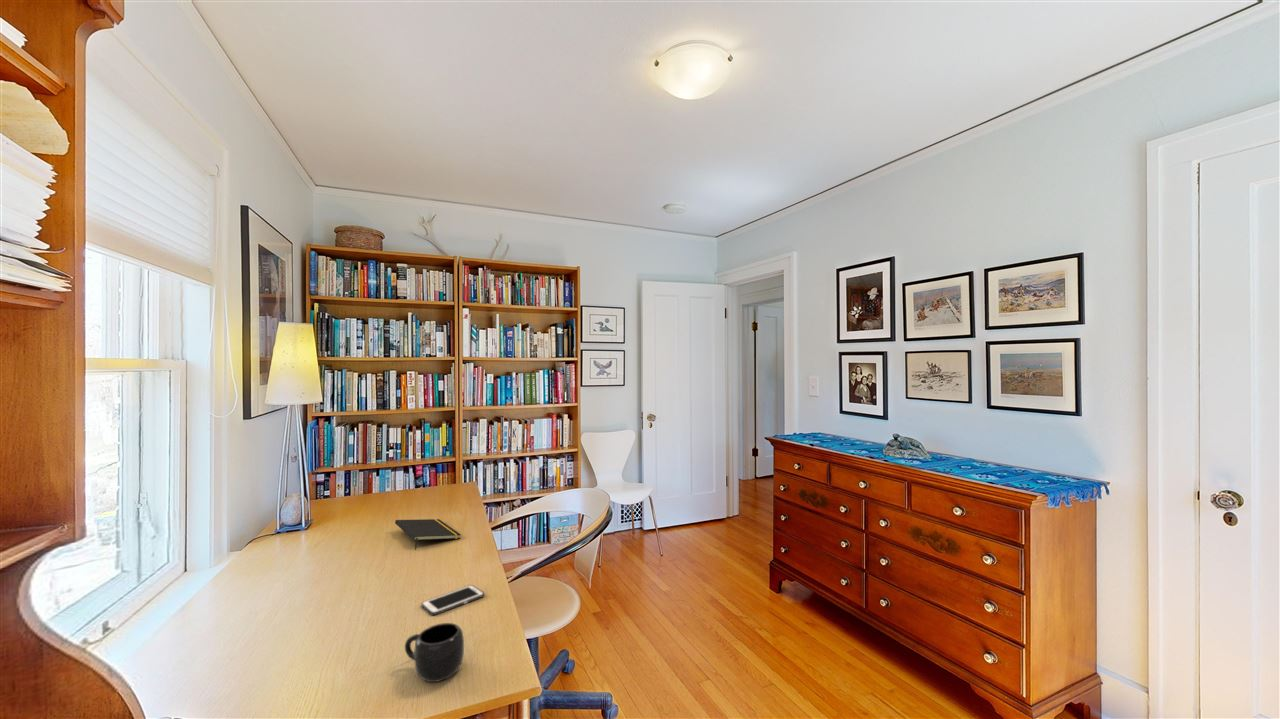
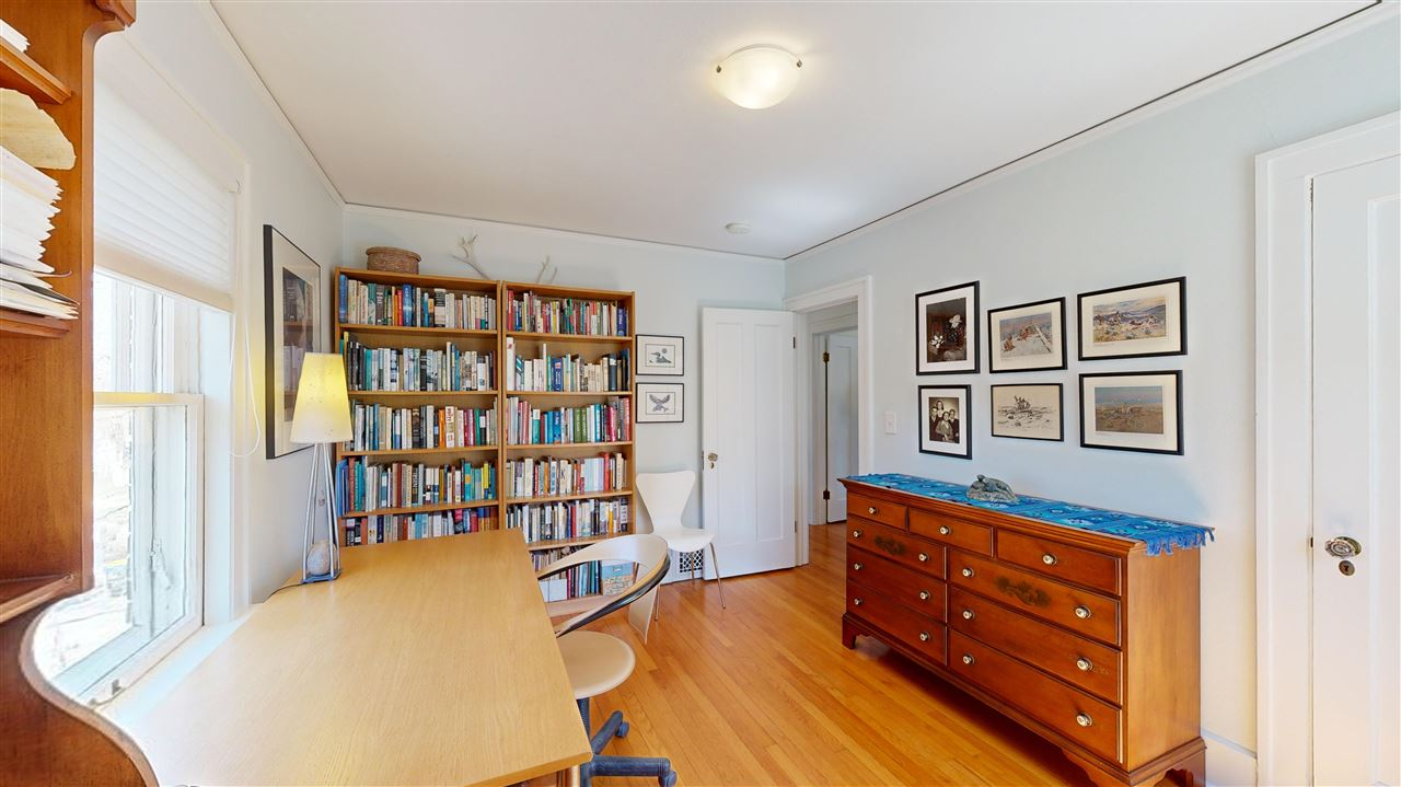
- notepad (427, 529)
- mug (437, 649)
- cell phone (453, 599)
